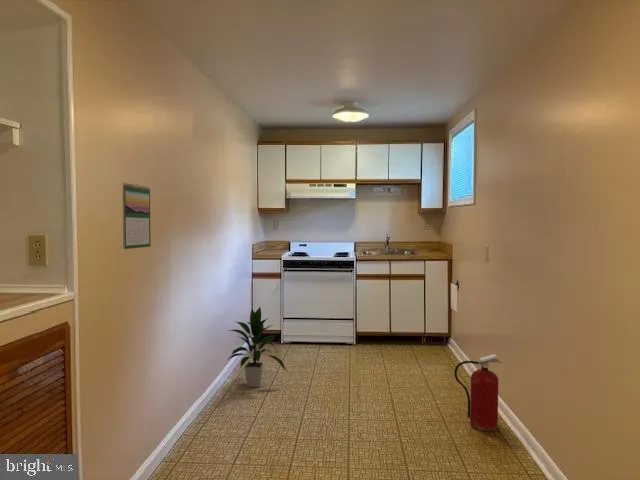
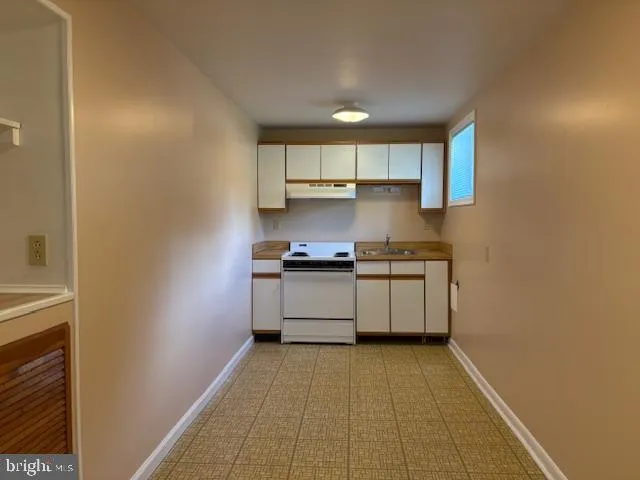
- indoor plant (255, 347)
- fire extinguisher (478, 389)
- calendar (137, 216)
